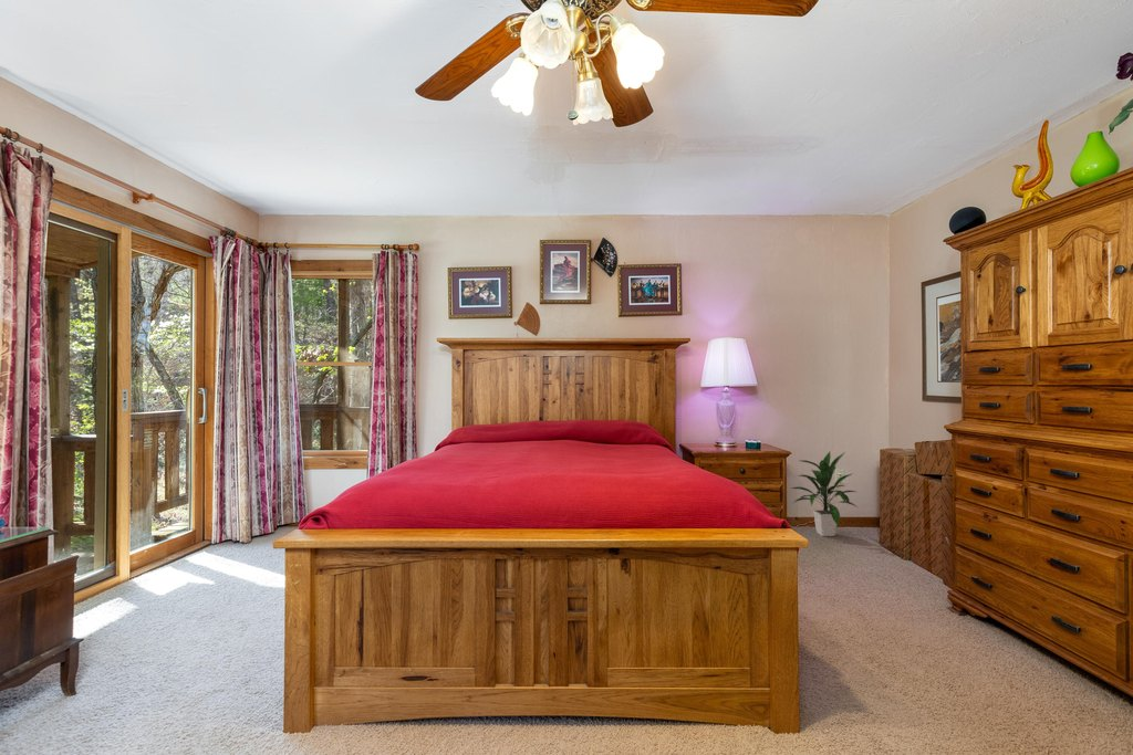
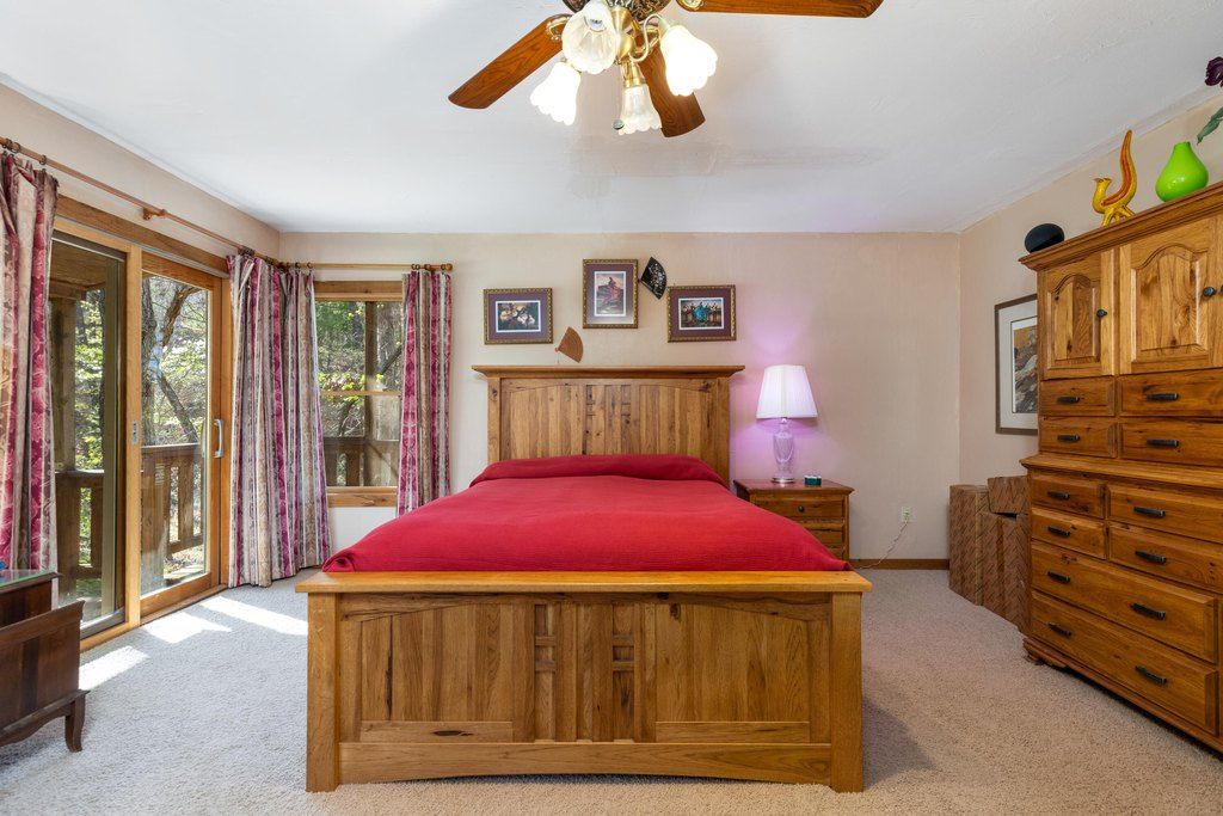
- indoor plant (824, 493)
